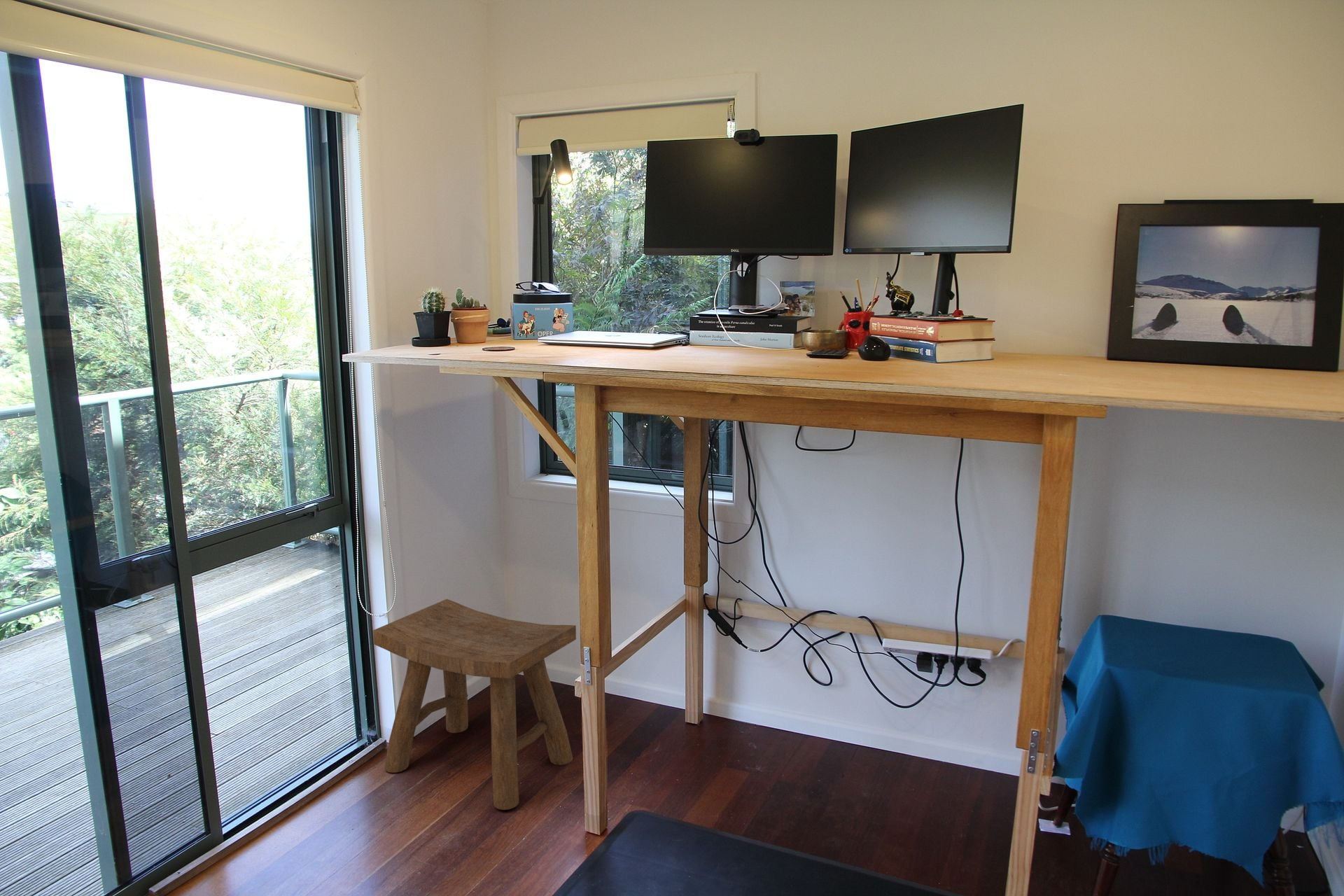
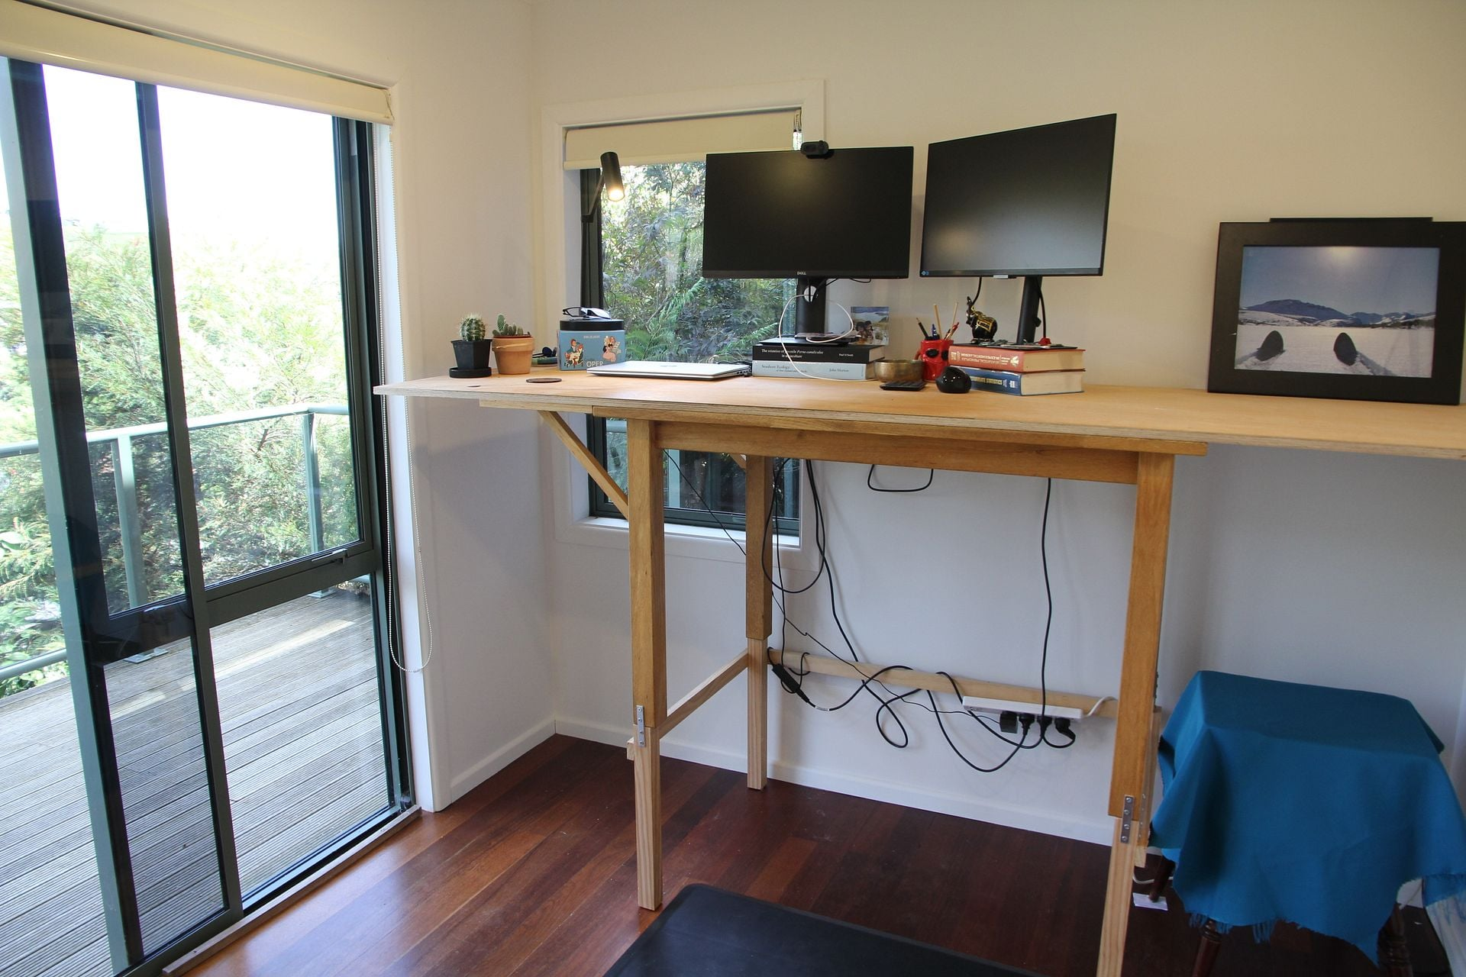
- stool (467, 696)
